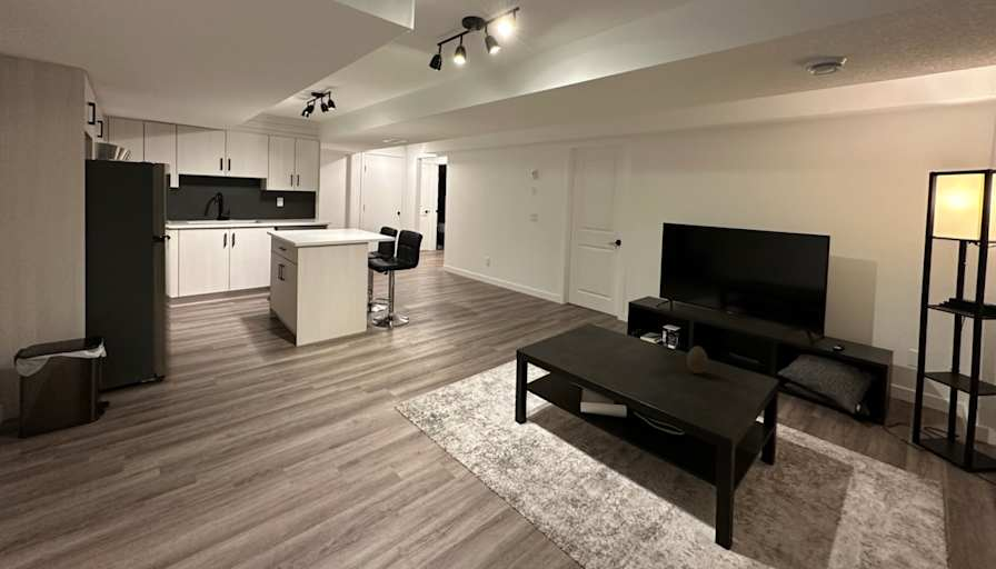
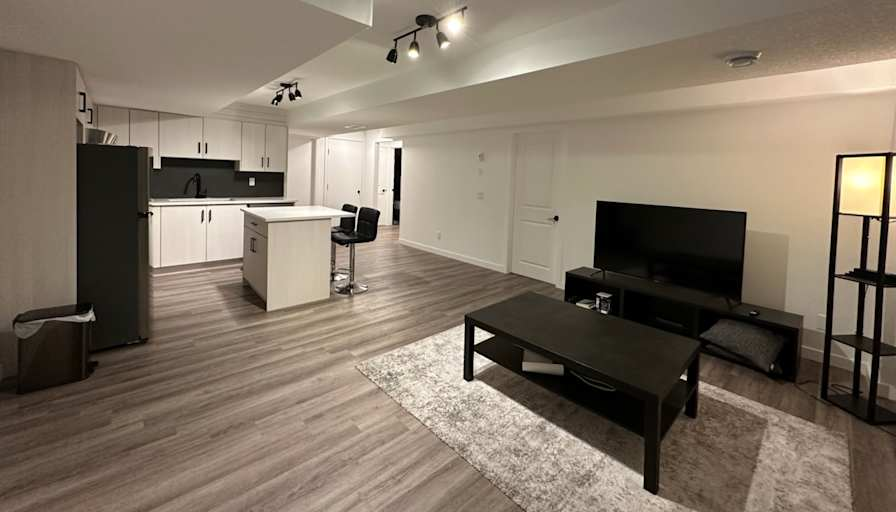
- decorative egg (697, 359)
